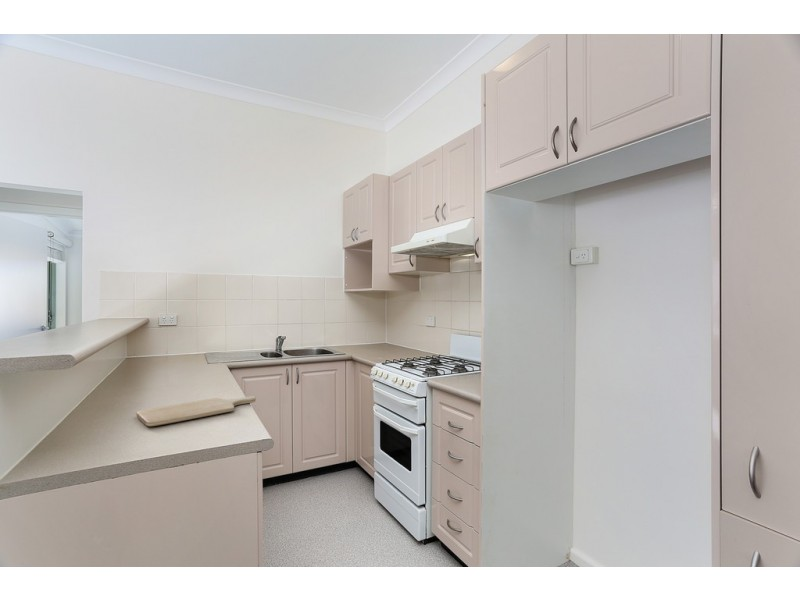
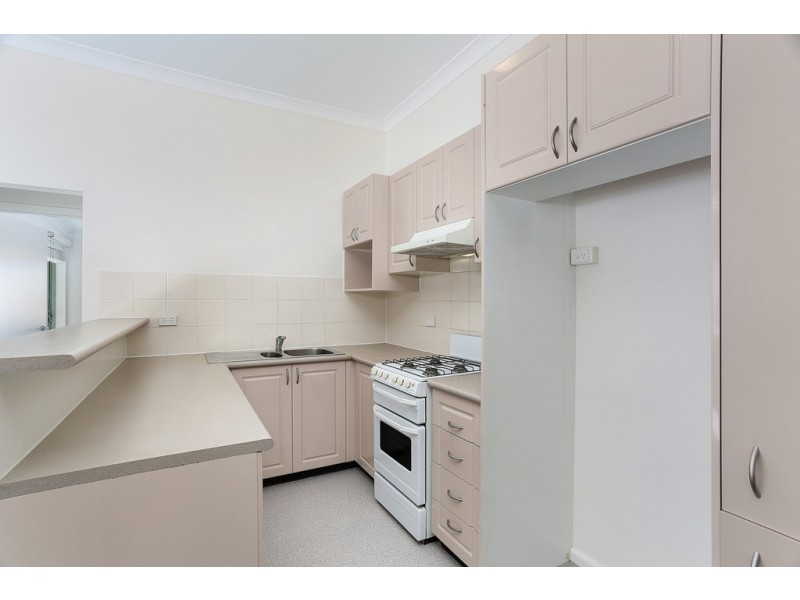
- chopping board (203, 407)
